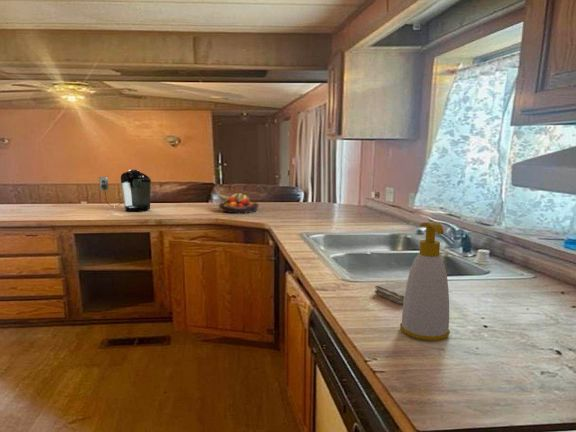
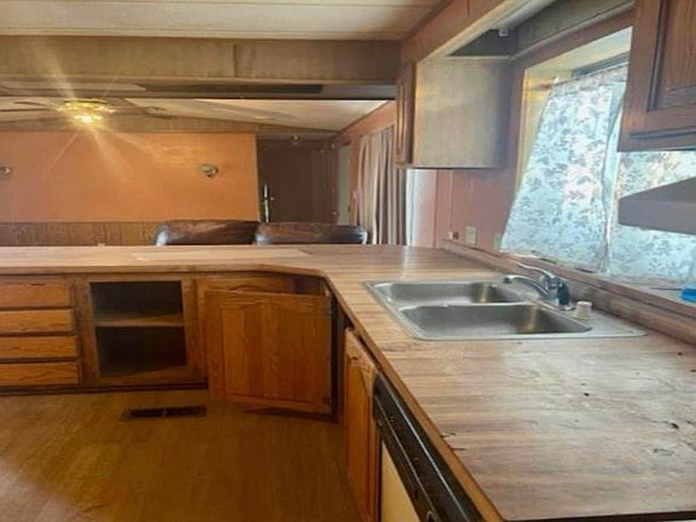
- soap bottle (427, 278)
- coffee maker (127, 190)
- fruit bowl (238, 202)
- washcloth (405, 289)
